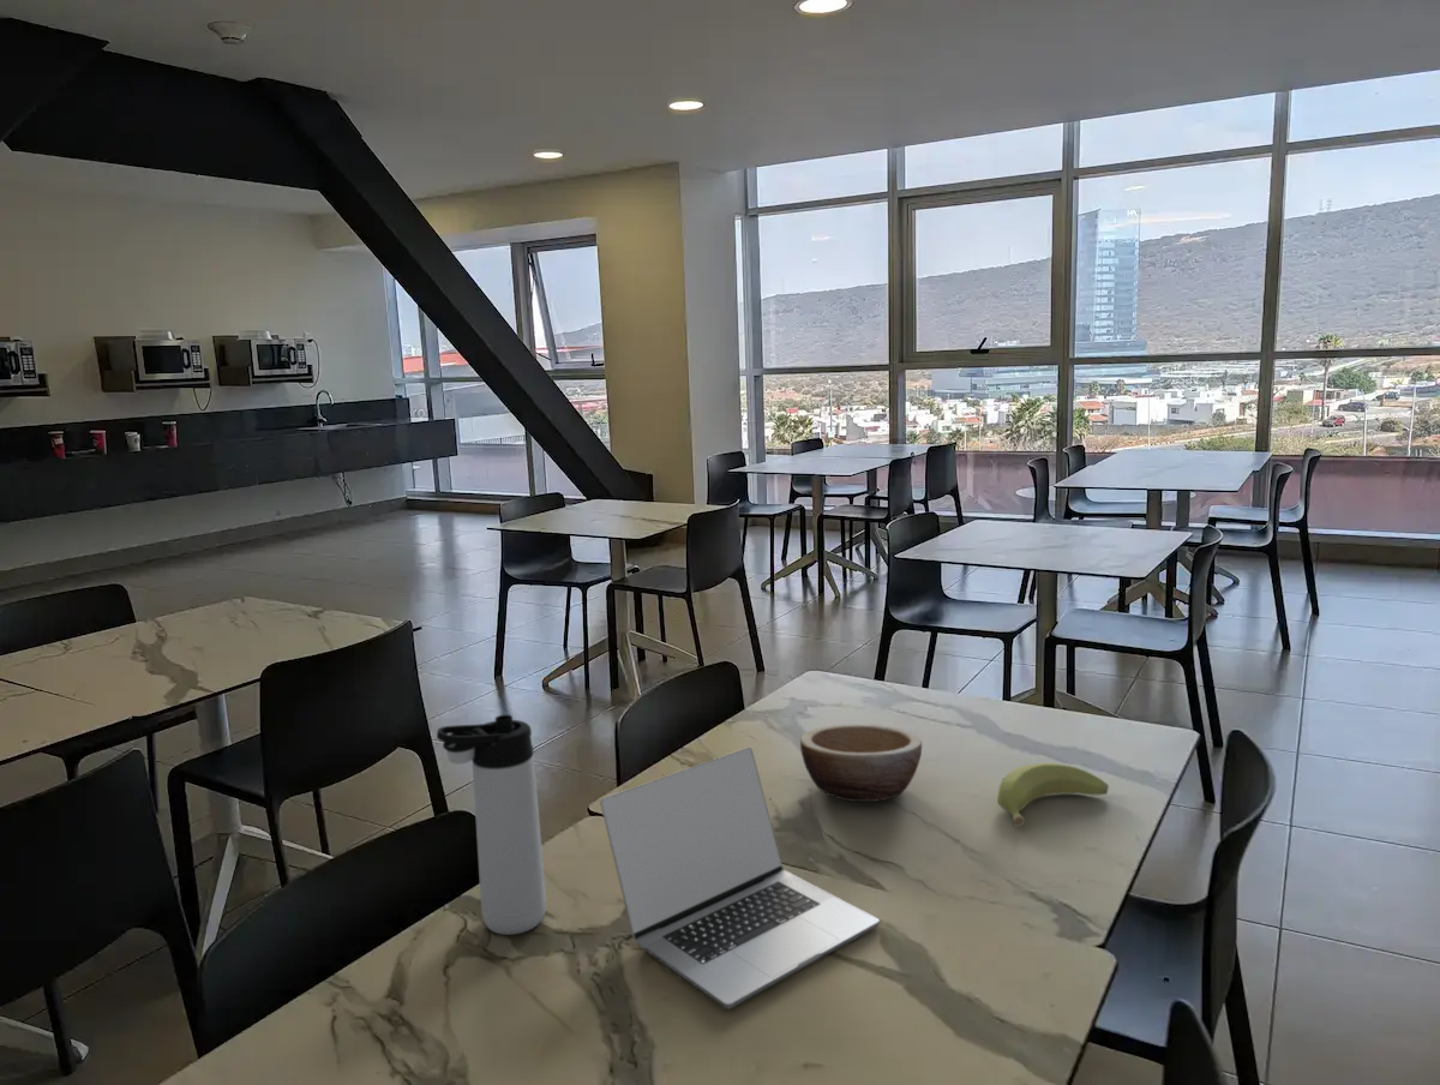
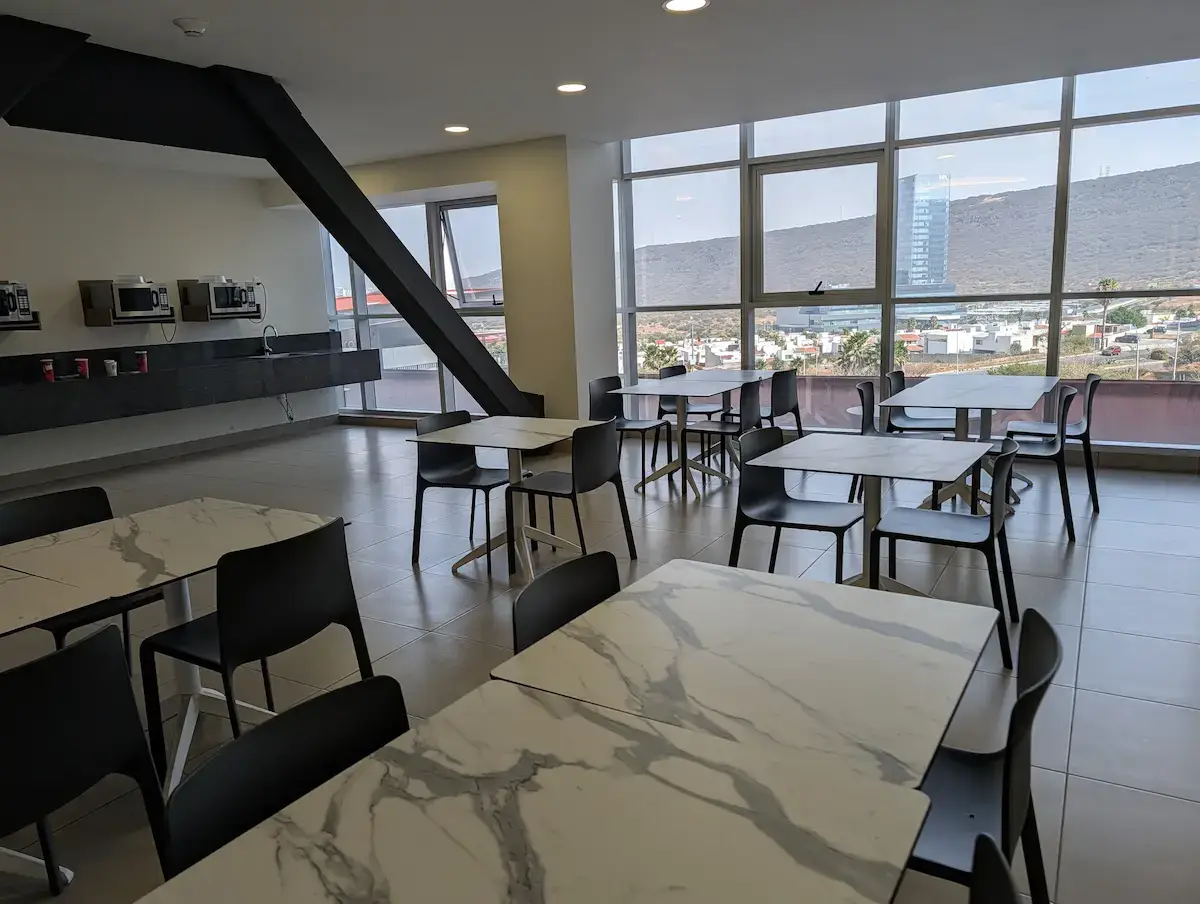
- thermos bottle (493, 825)
- banana (1046, 791)
- laptop (739, 863)
- bowl (860, 761)
